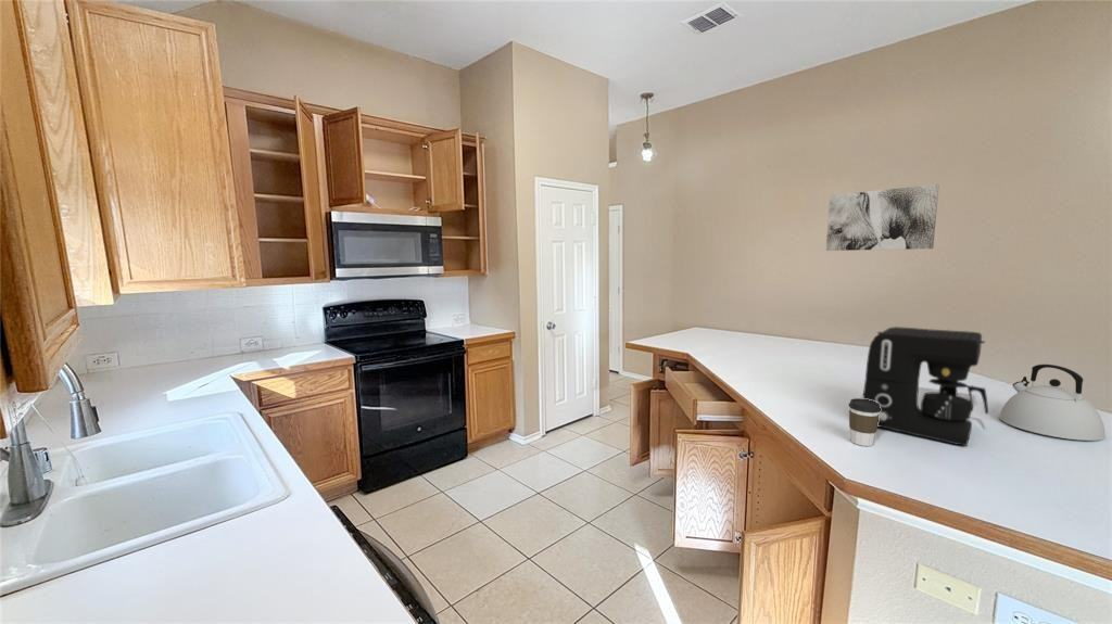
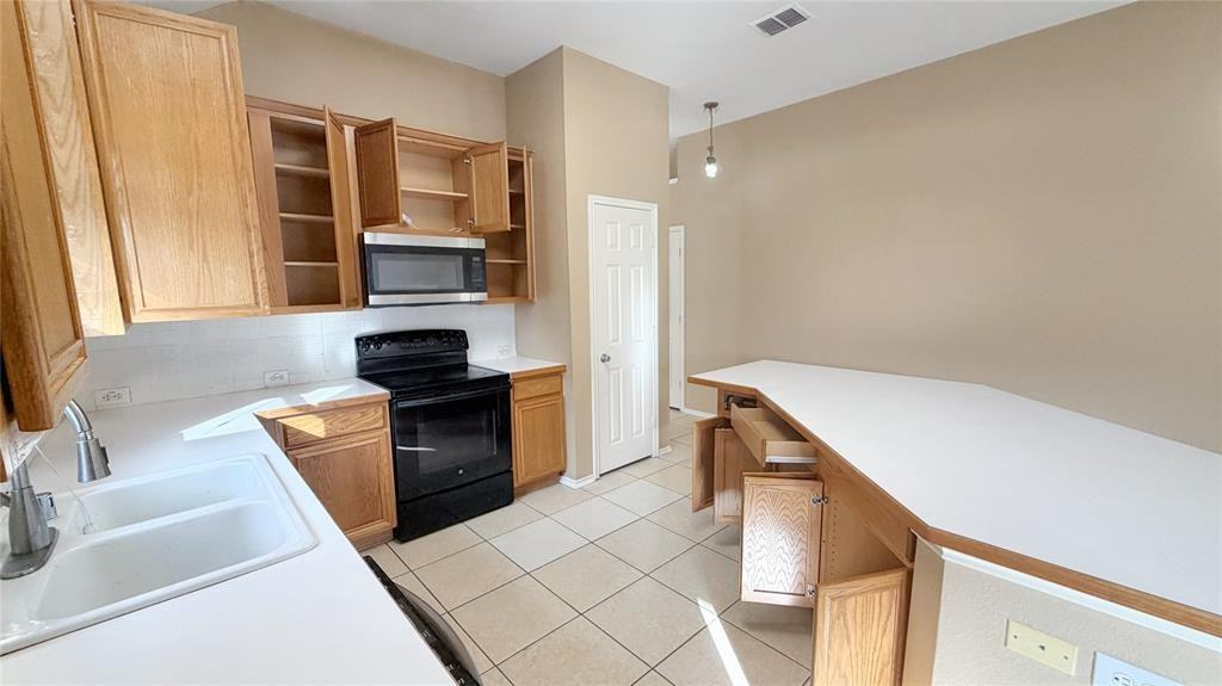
- kettle (1051, 395)
- wall art (877, 220)
- coffee maker (928, 381)
- coffee cup (862, 422)
